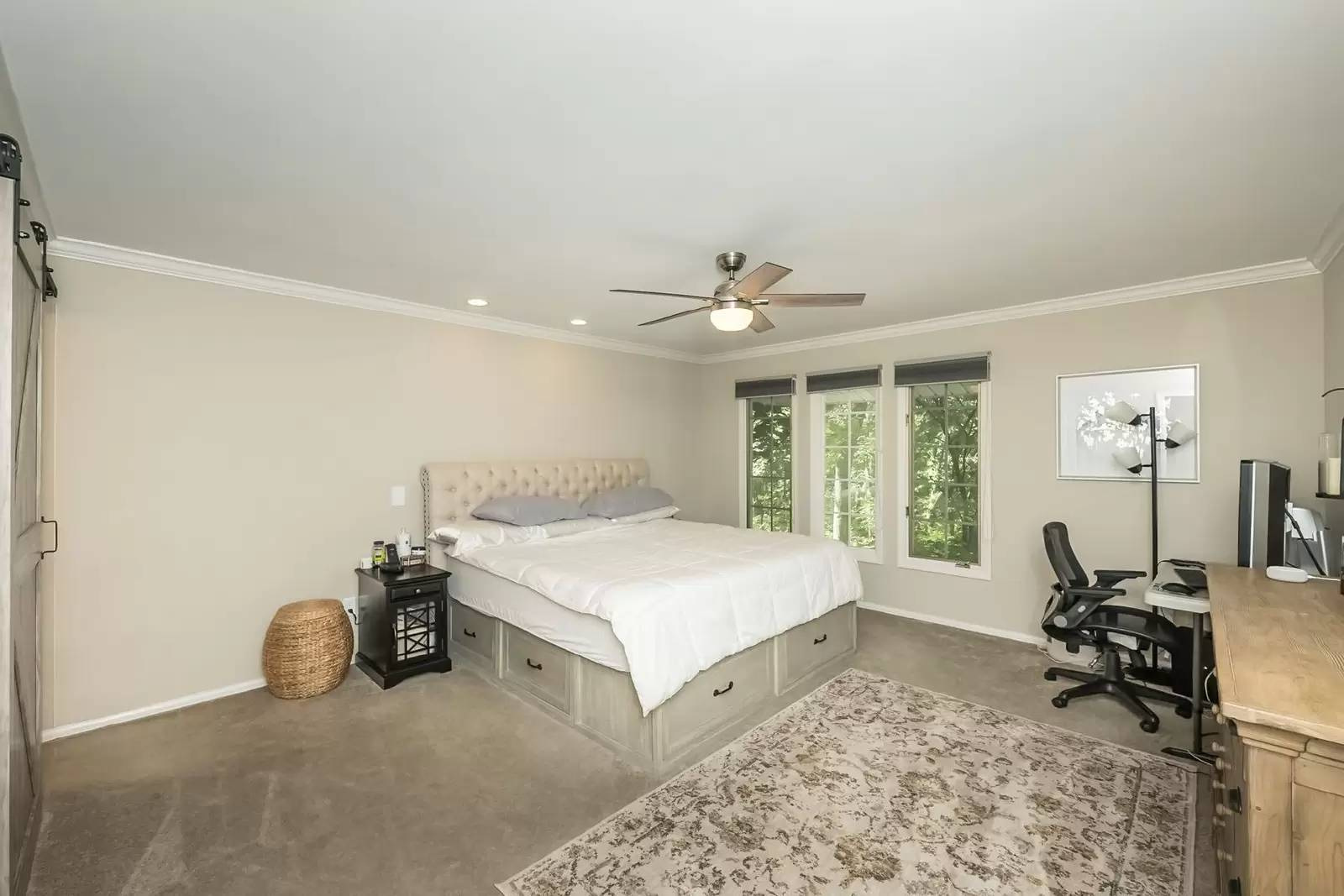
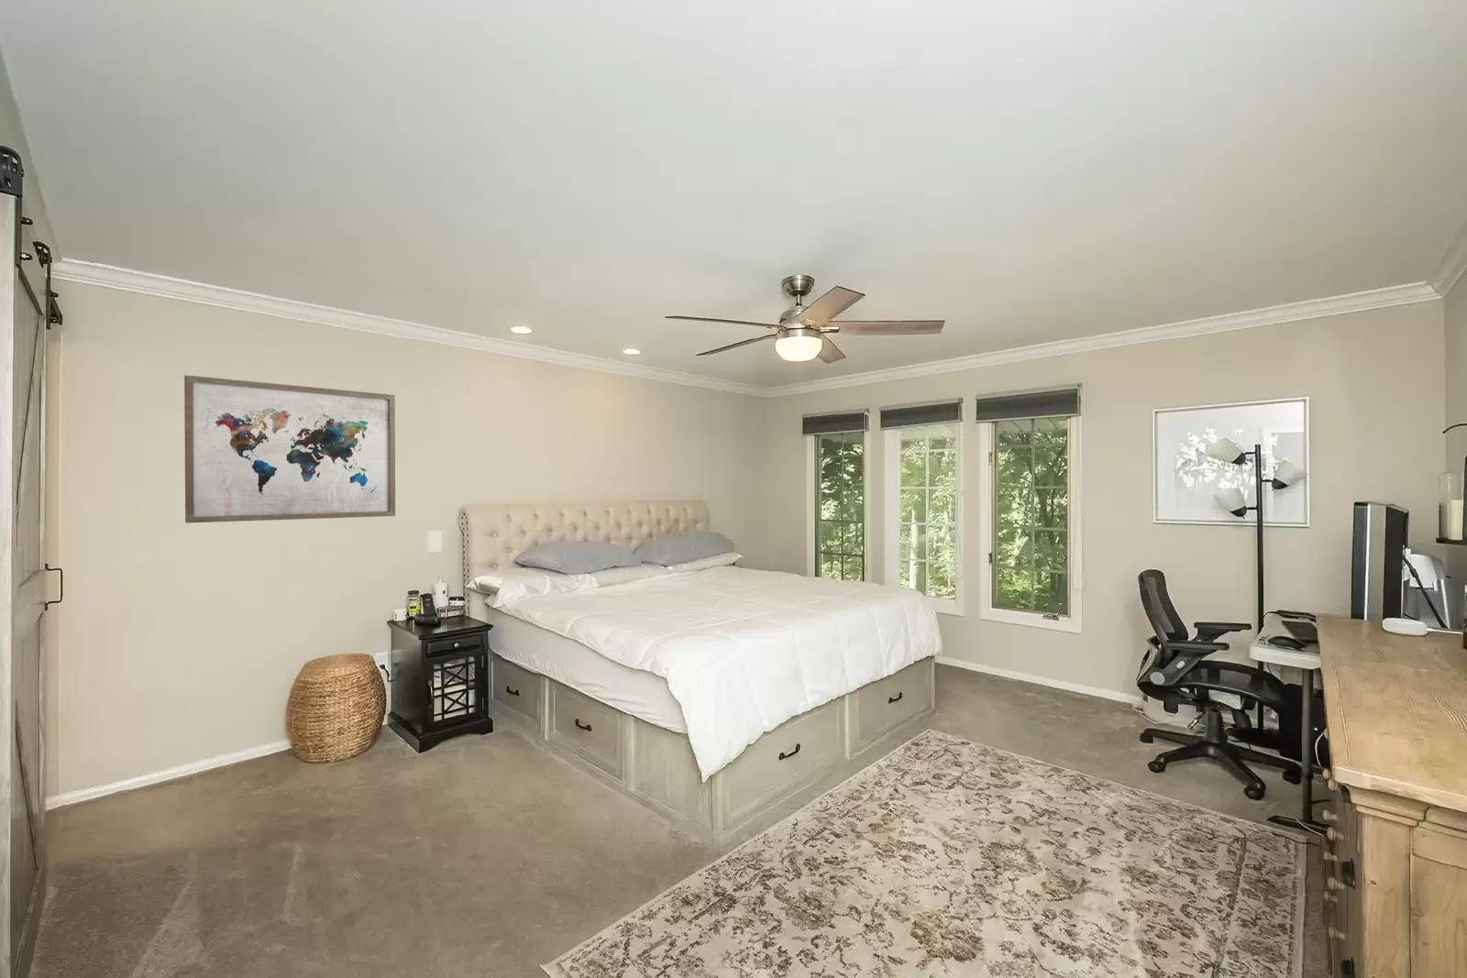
+ wall art (300, 452)
